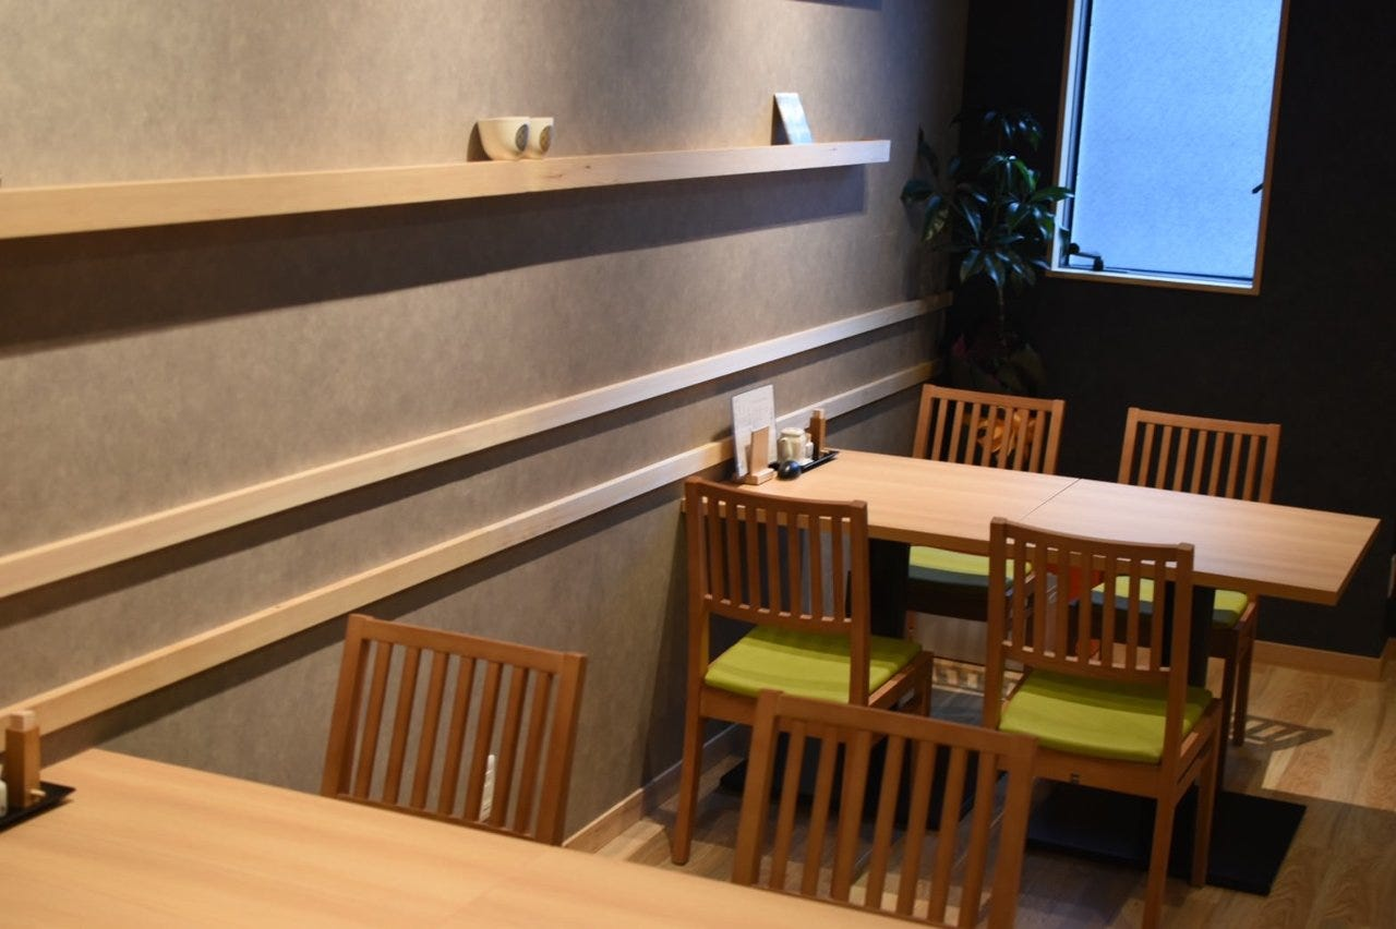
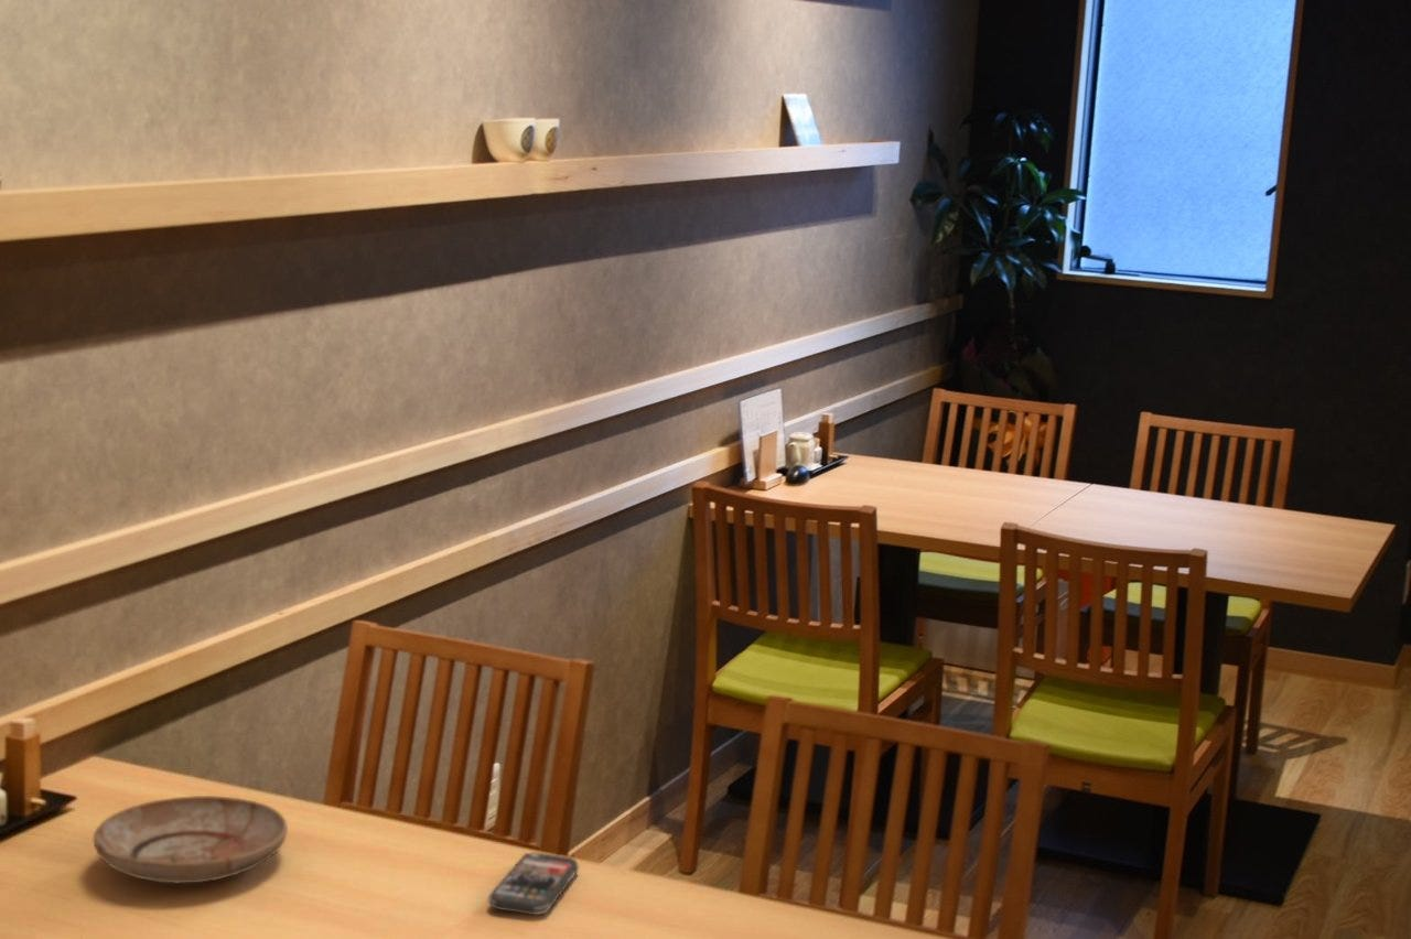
+ smartphone (535, 882)
+ ceramic bowl (191, 844)
